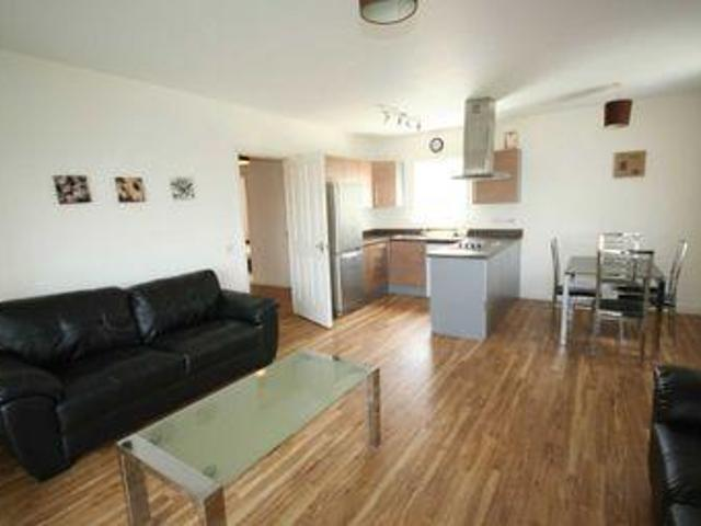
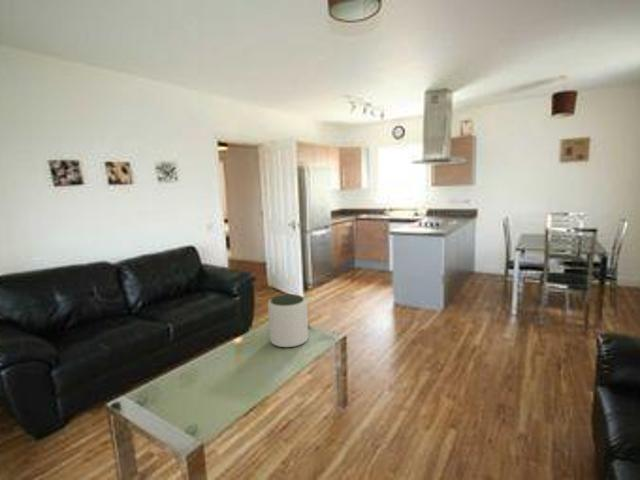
+ plant pot (288, 319)
